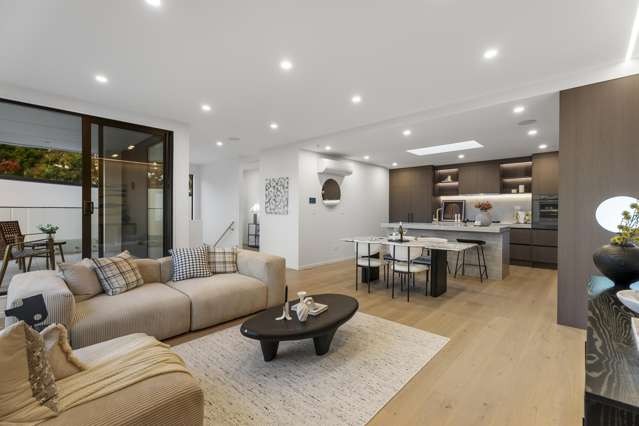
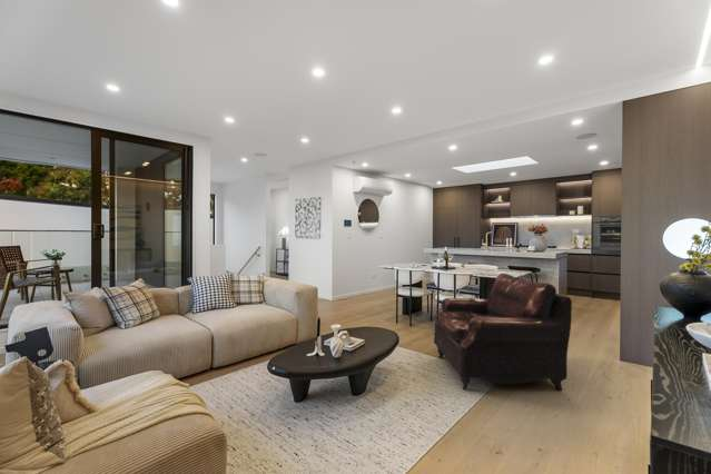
+ leather (492, 324)
